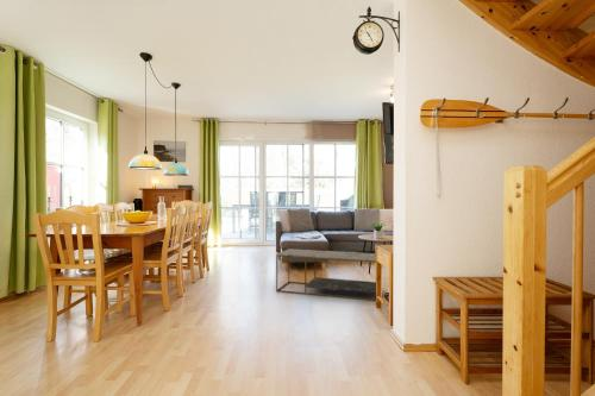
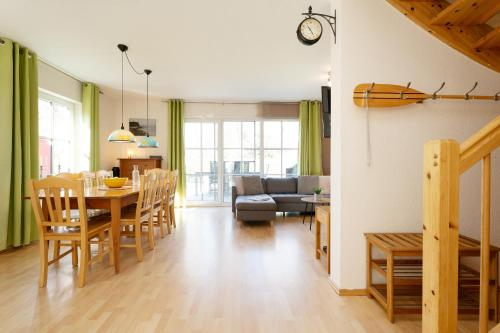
- coffee table (328, 278)
